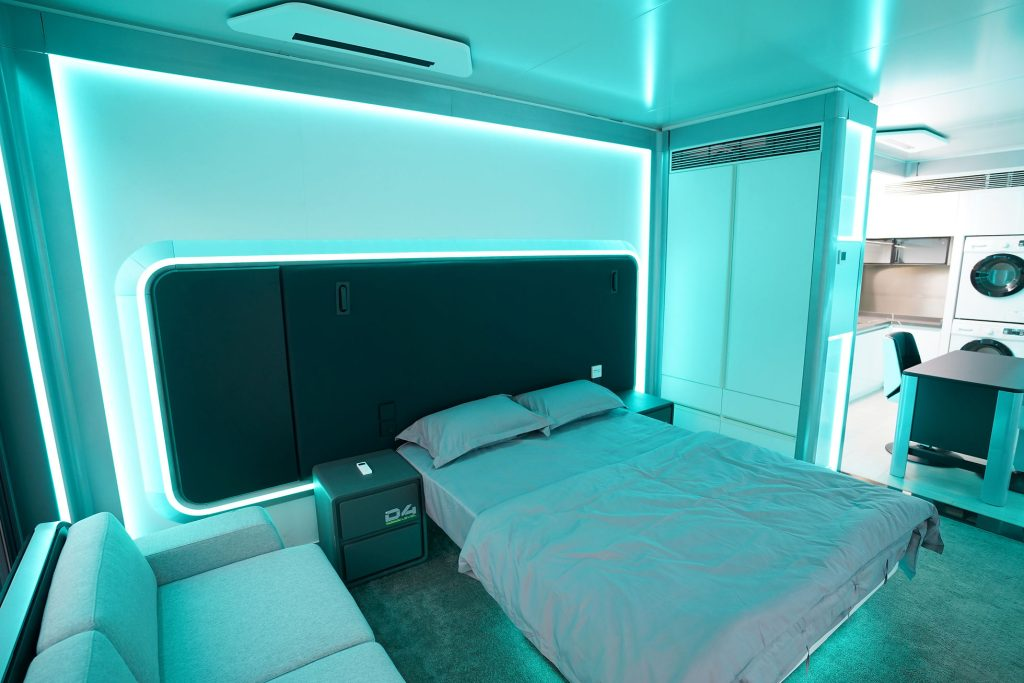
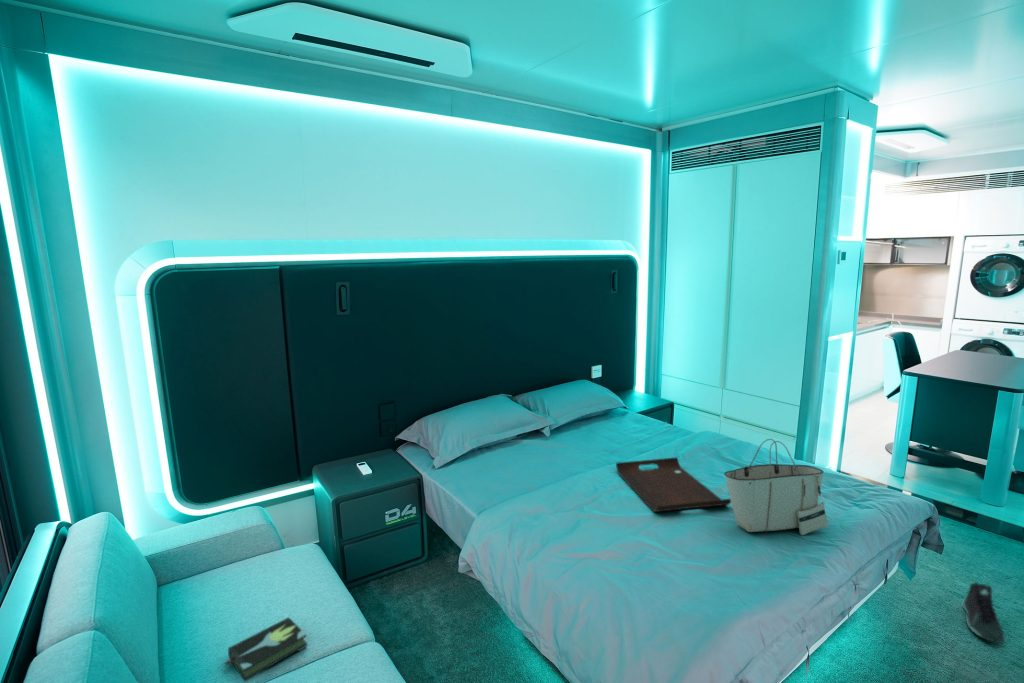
+ hardback book (268, 645)
+ serving tray (668, 483)
+ tote bag (775, 484)
+ sneaker (982, 606)
